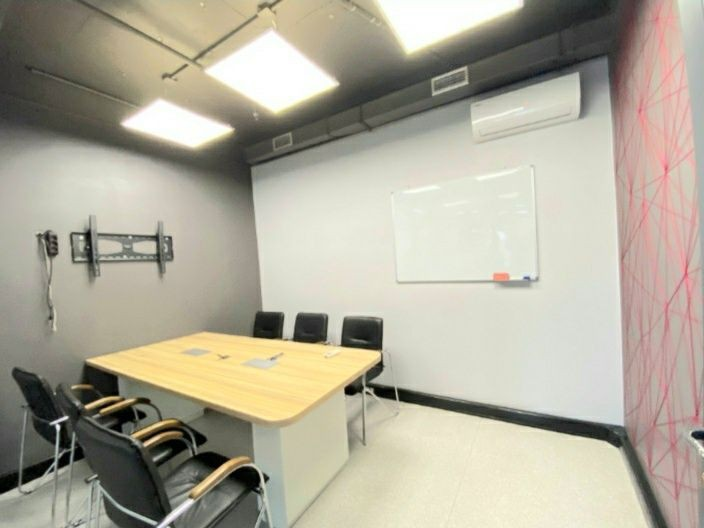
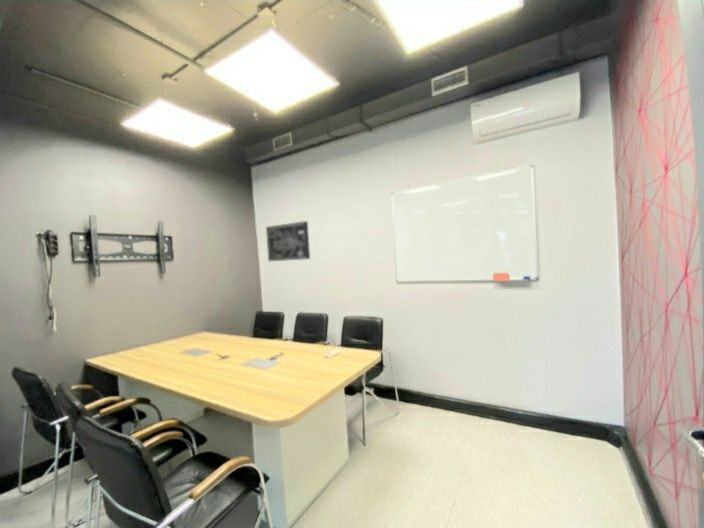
+ wall art (287, 242)
